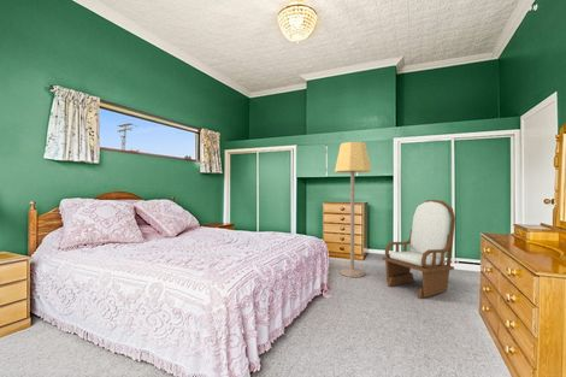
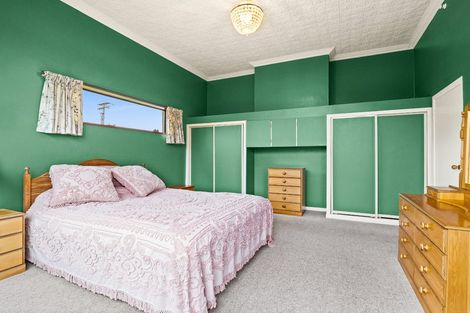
- armchair (419, 243)
- lamp (352, 208)
